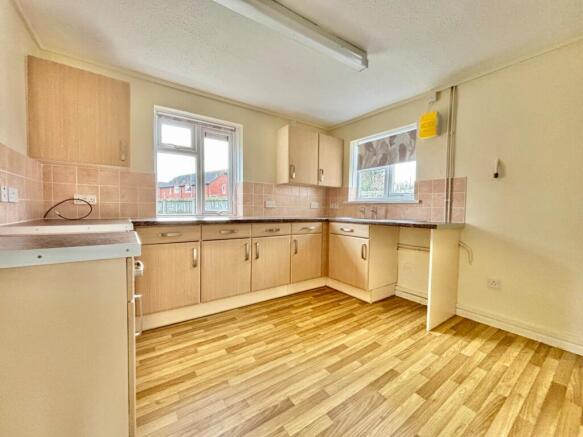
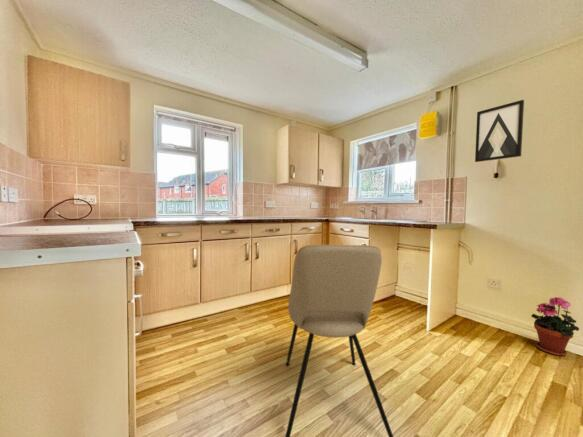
+ potted plant (553, 323)
+ dining chair (330, 319)
+ wall art (498, 132)
